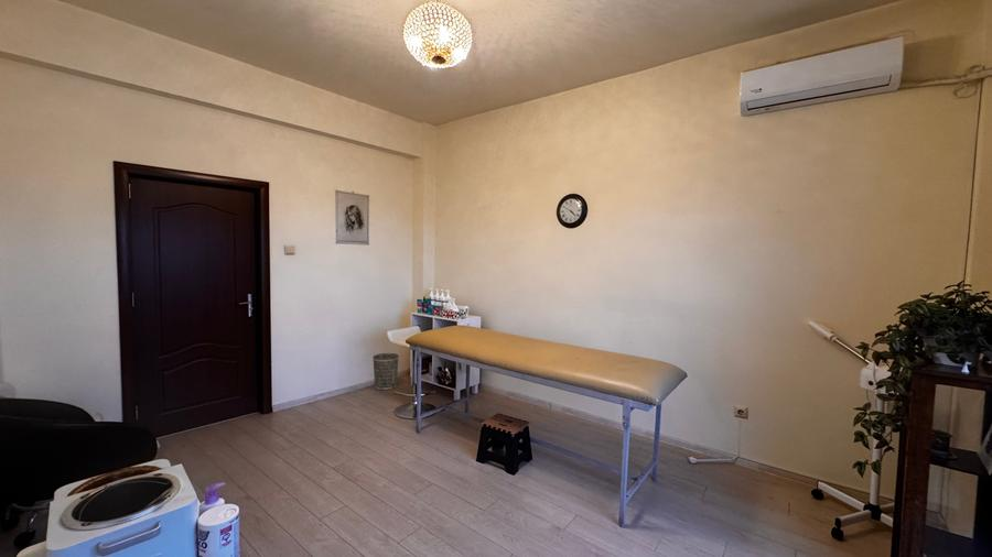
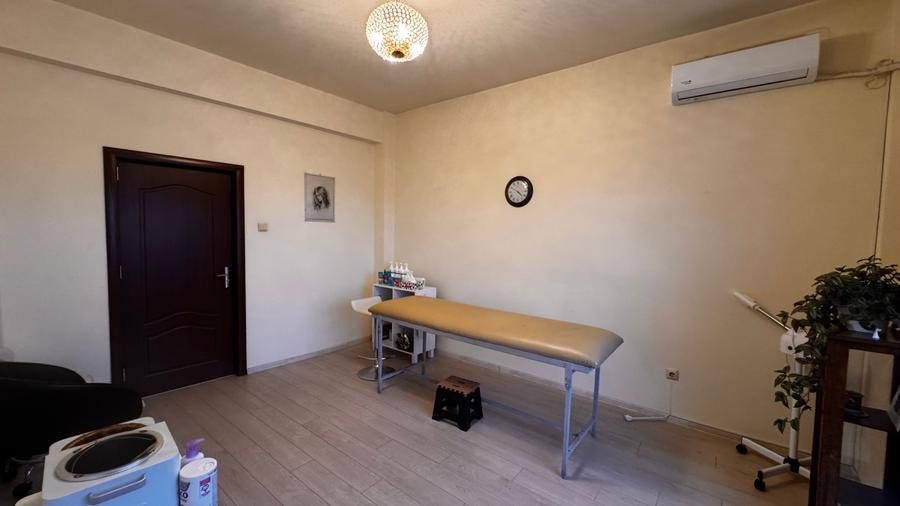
- wastebasket (386, 371)
